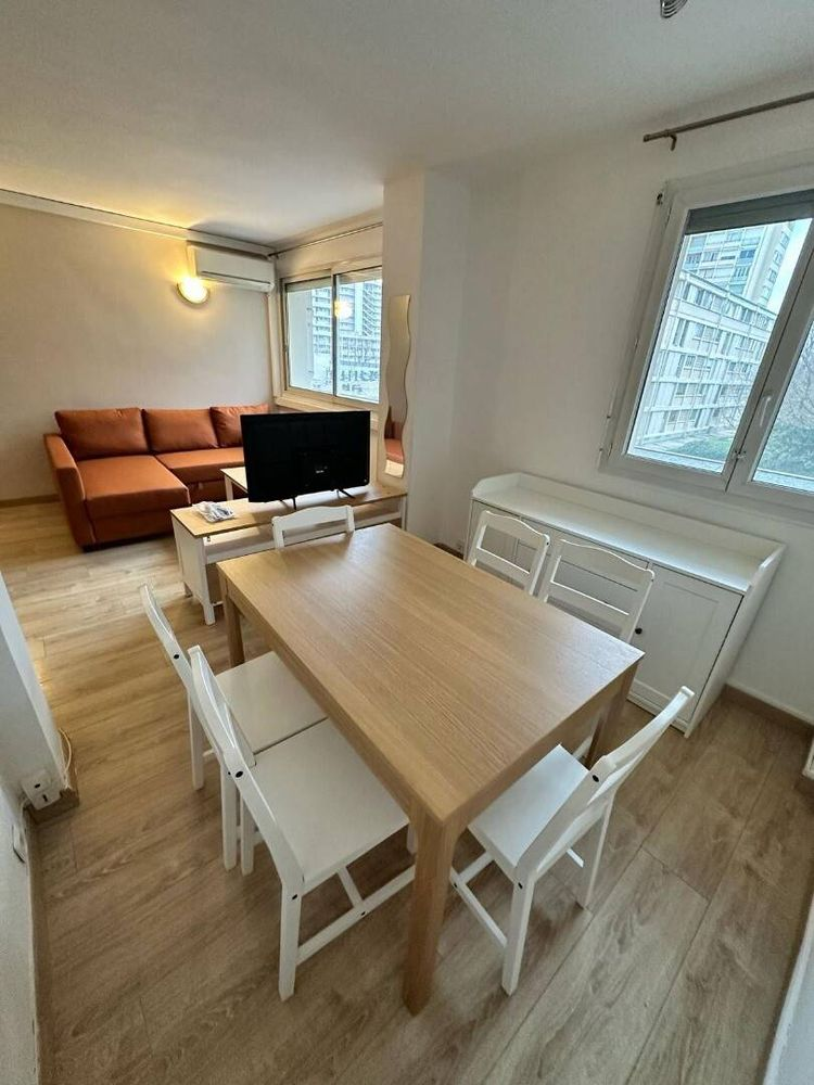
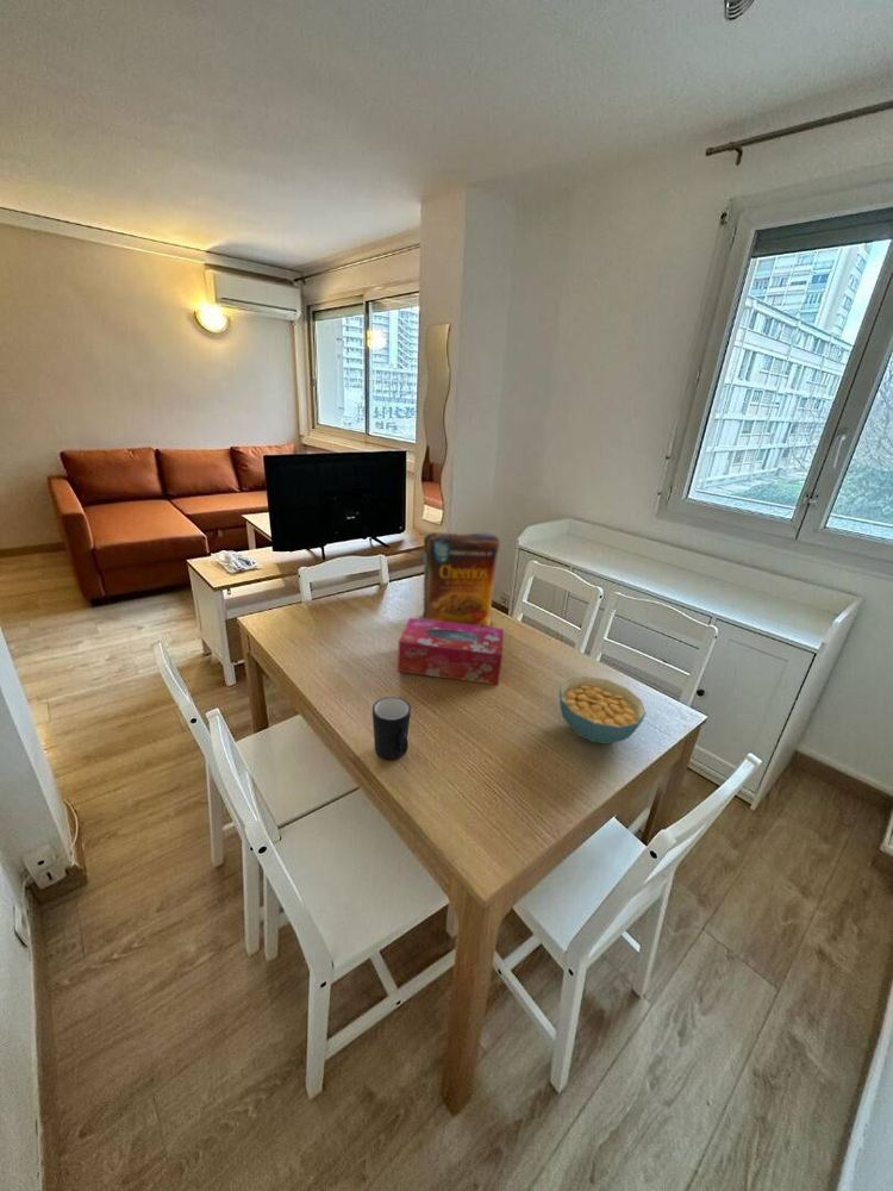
+ cereal box (457, 576)
+ tissue box (451, 649)
+ mug (394, 734)
+ cereal bowl (597, 716)
